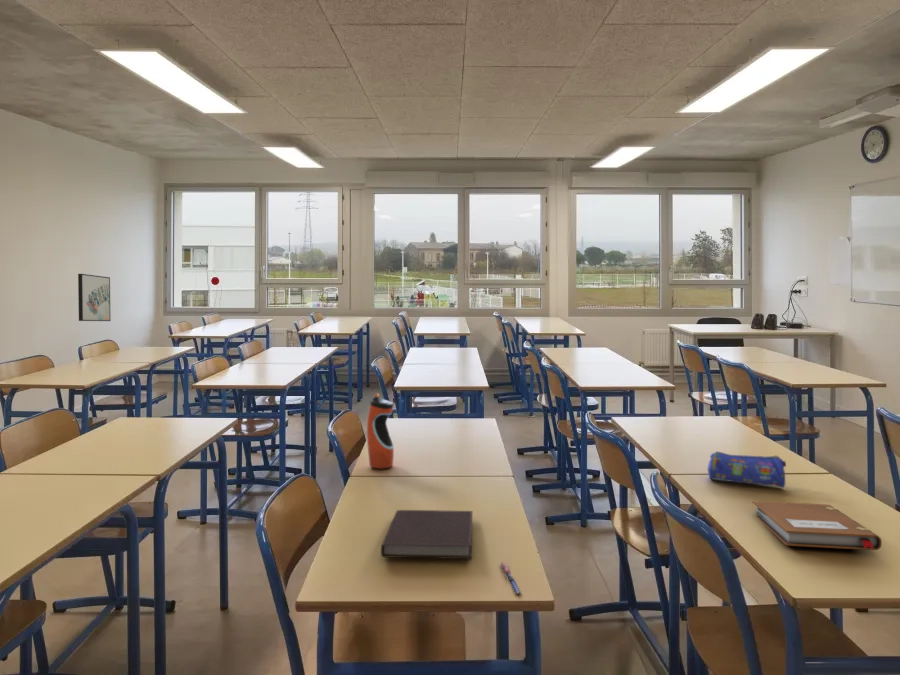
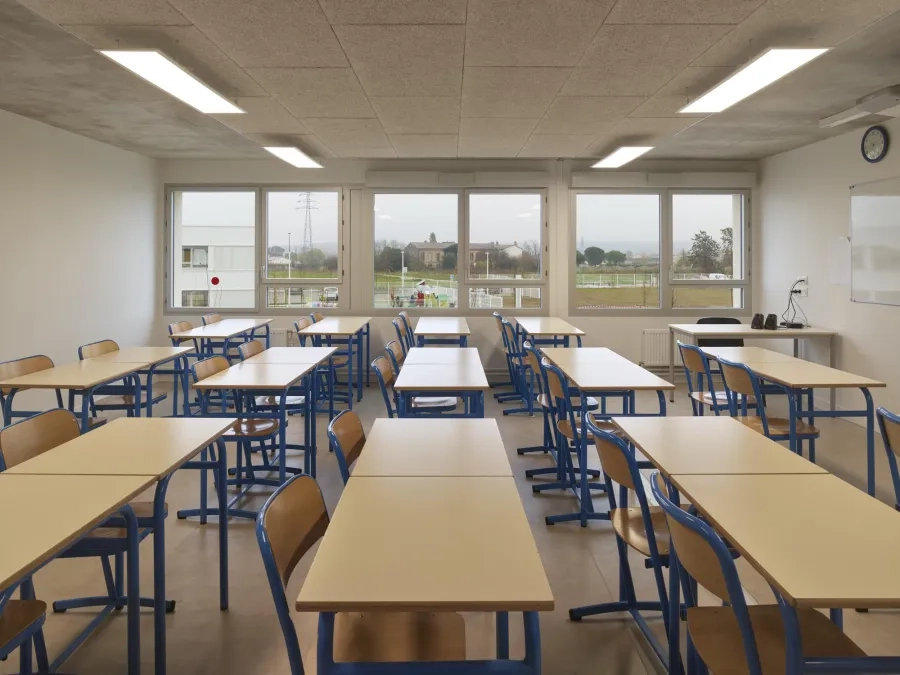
- pencil case (746, 468)
- wall art (94, 298)
- pen (510, 577)
- notebook (812, 524)
- water bottle (380, 429)
- notebook (430, 532)
